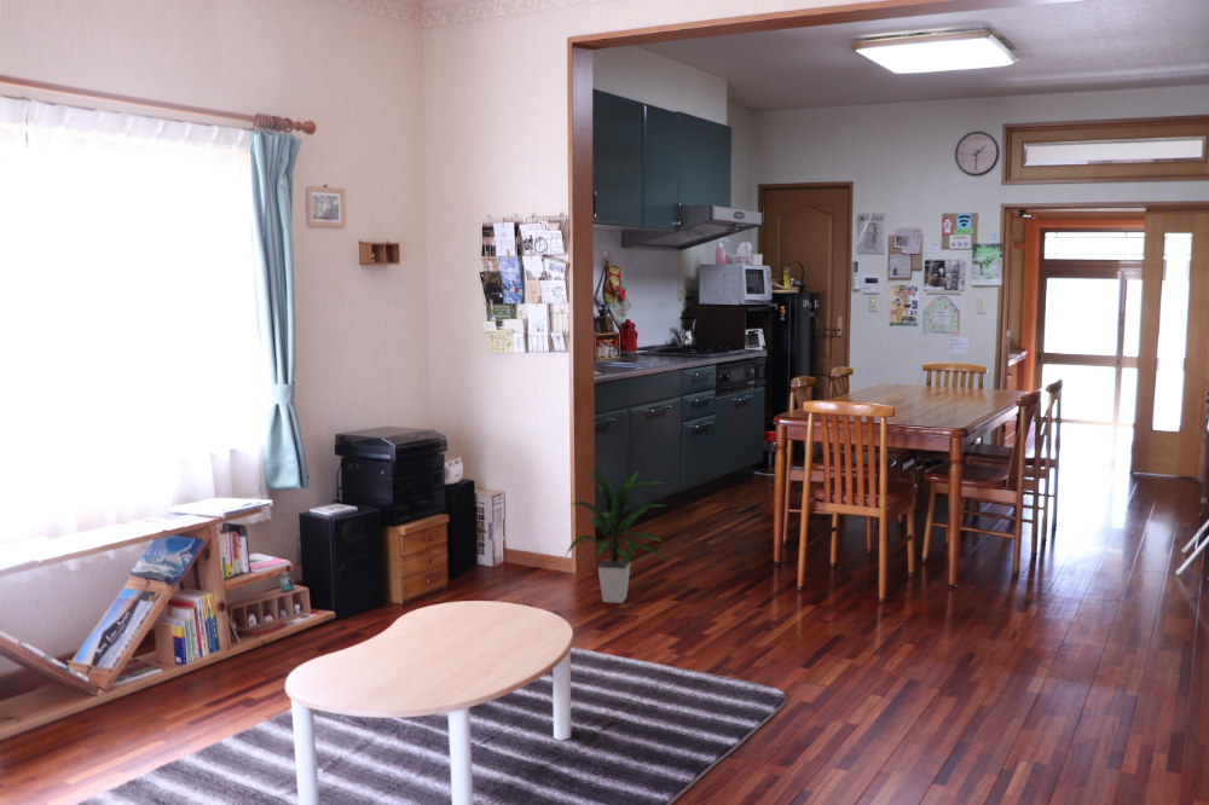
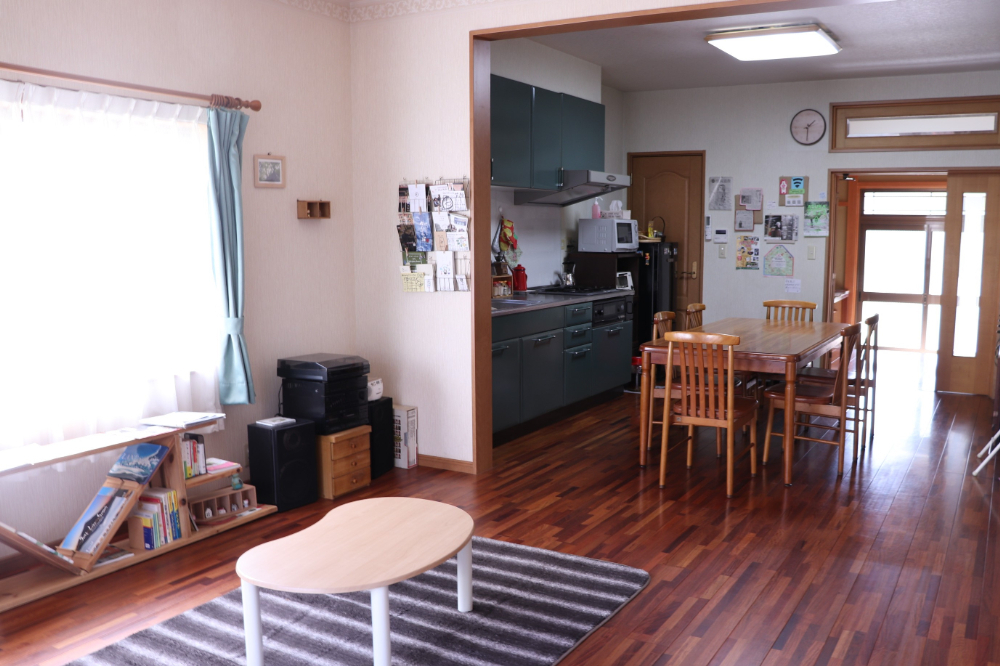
- indoor plant (618, 532)
